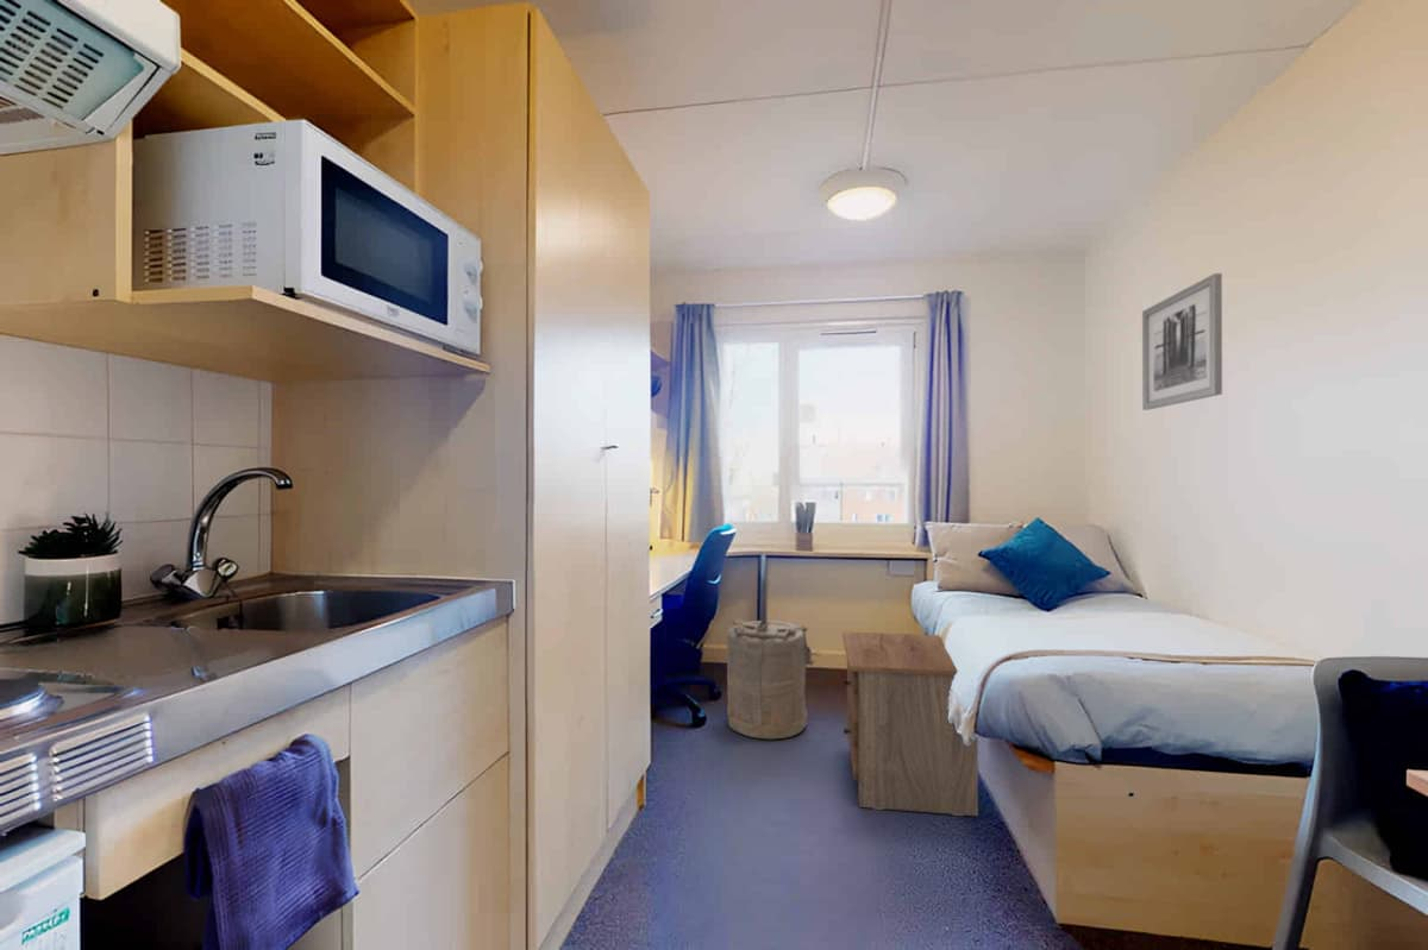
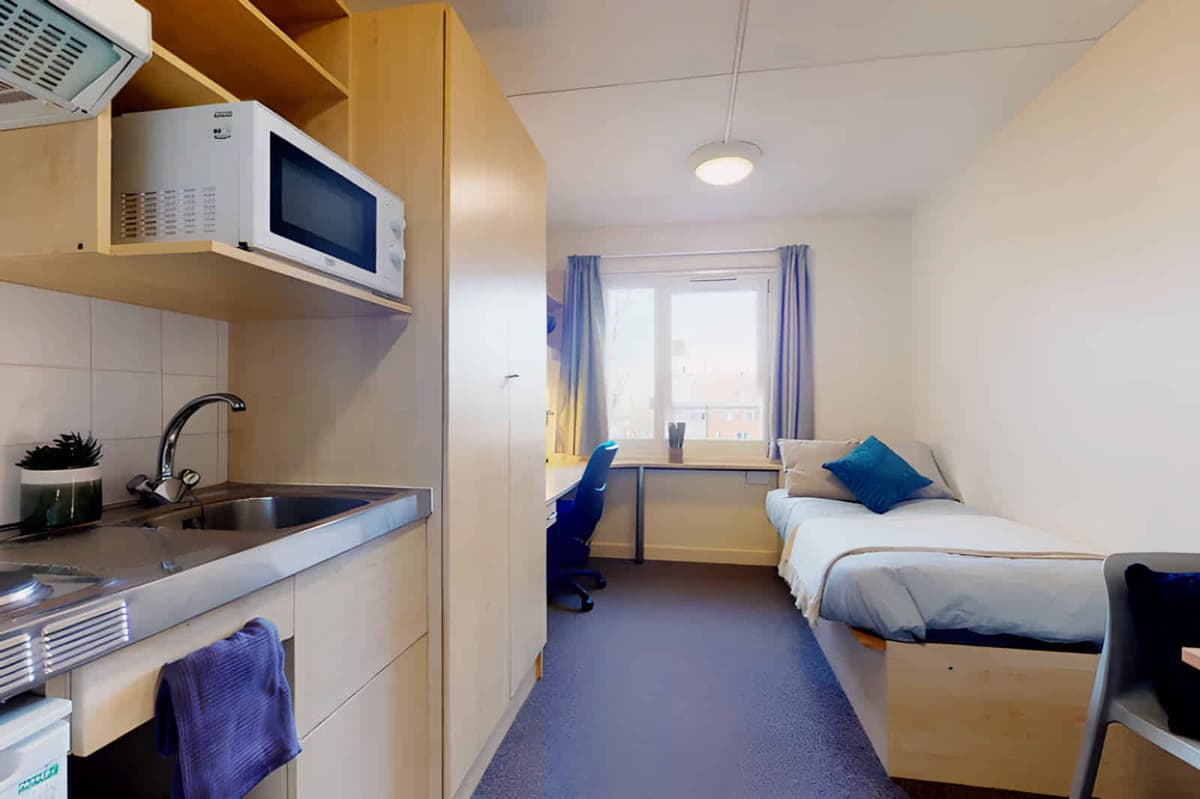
- wall art (1177, 348)
- laundry hamper (764, 671)
- nightstand (901, 713)
